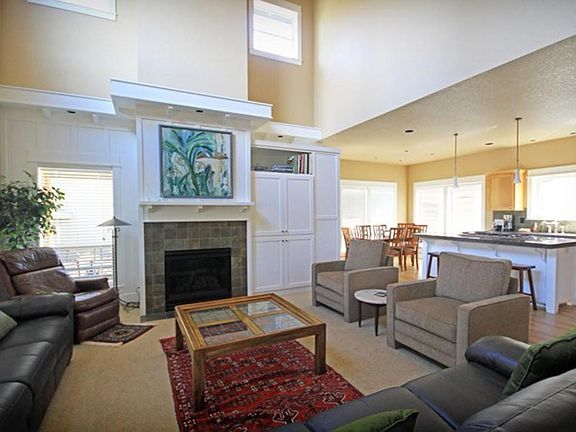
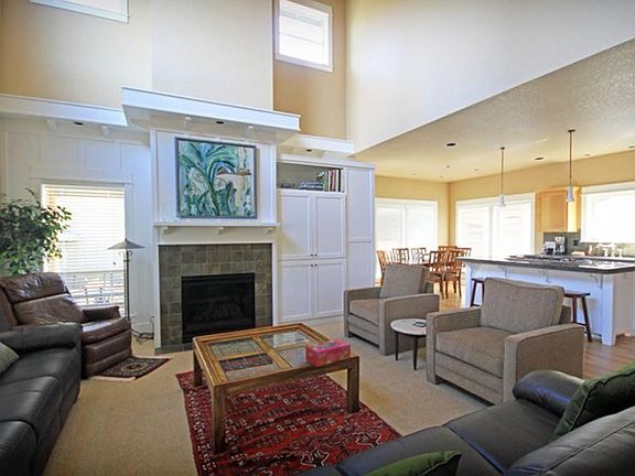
+ tissue box (327, 351)
